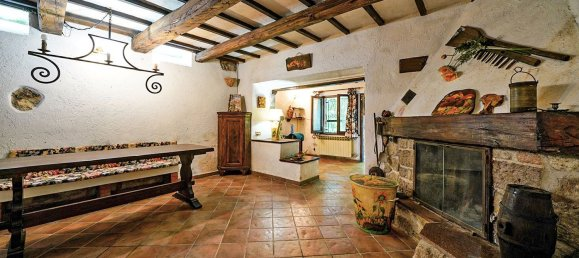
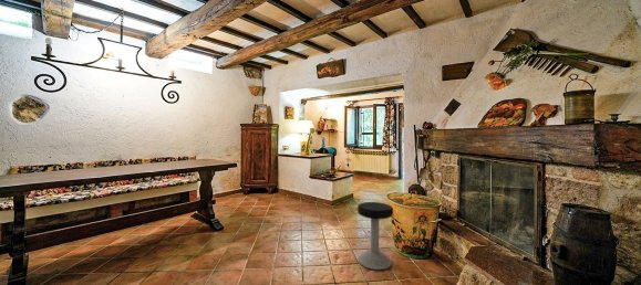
+ stool (374, 233)
